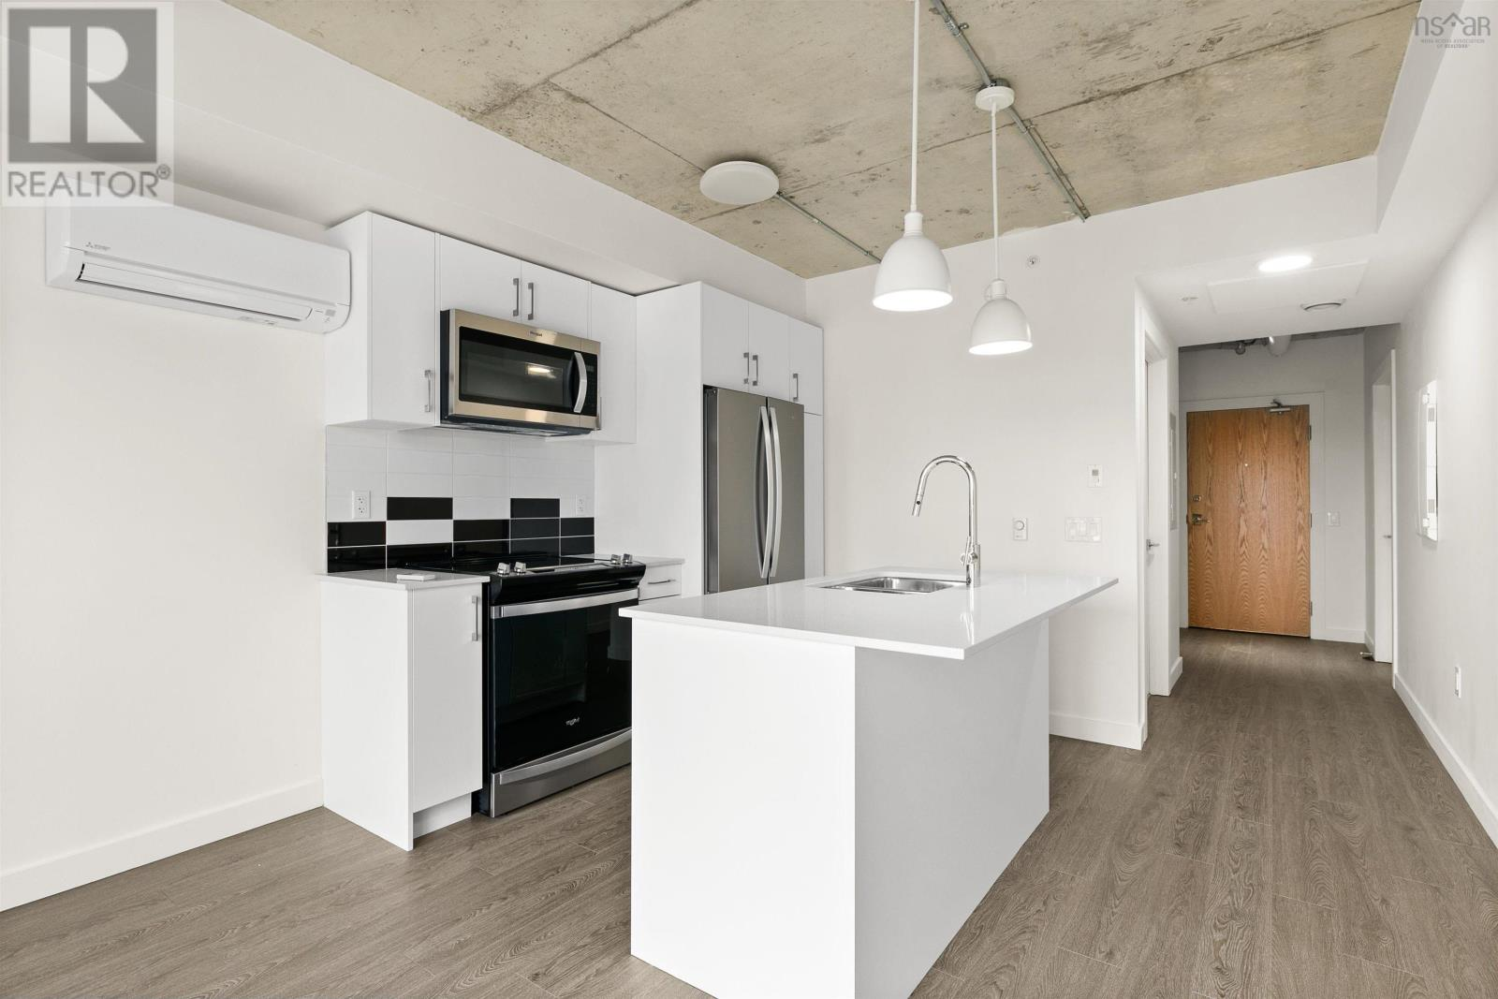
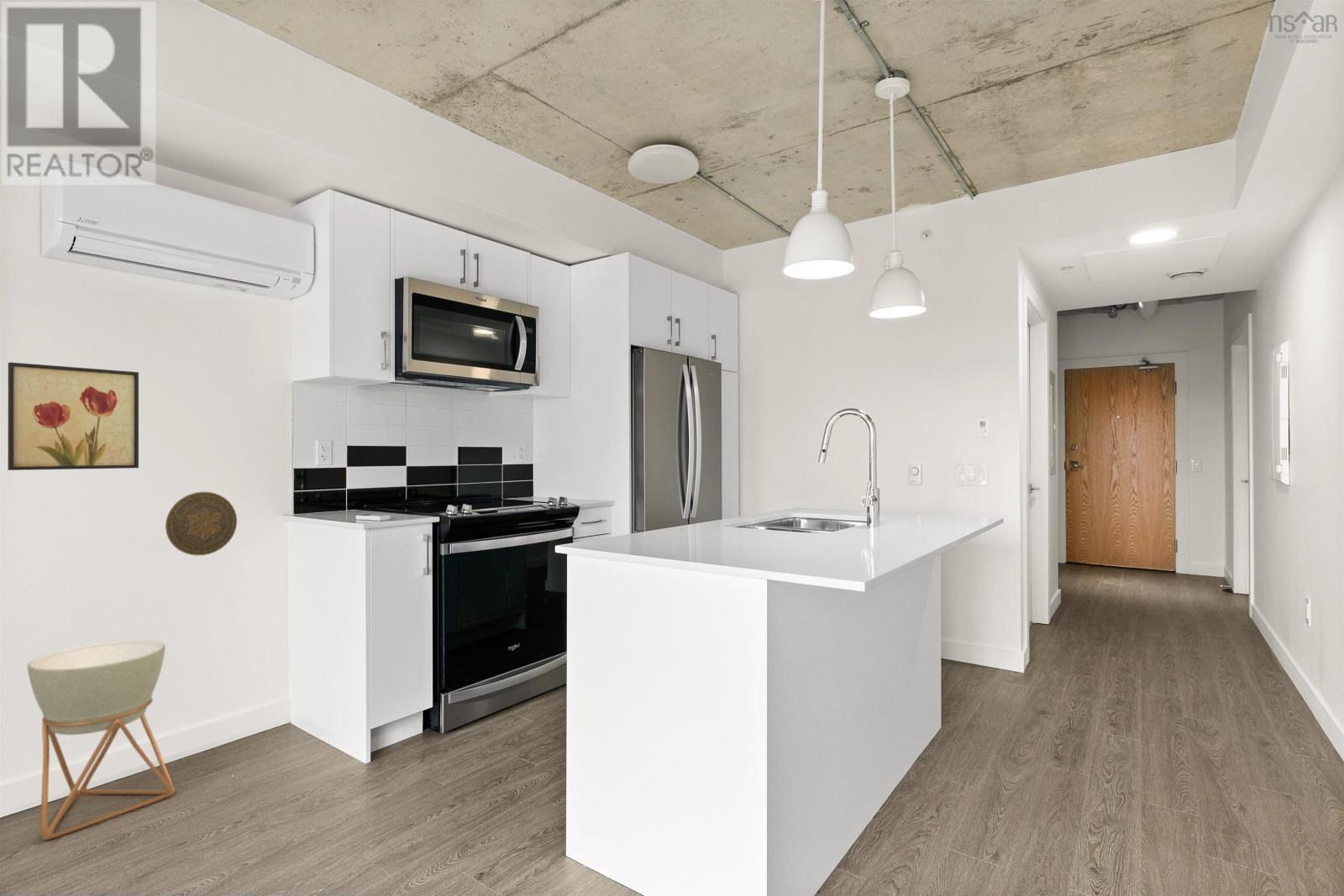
+ planter (99, 731)
+ decorative plate (203, 523)
+ wall art (76, 418)
